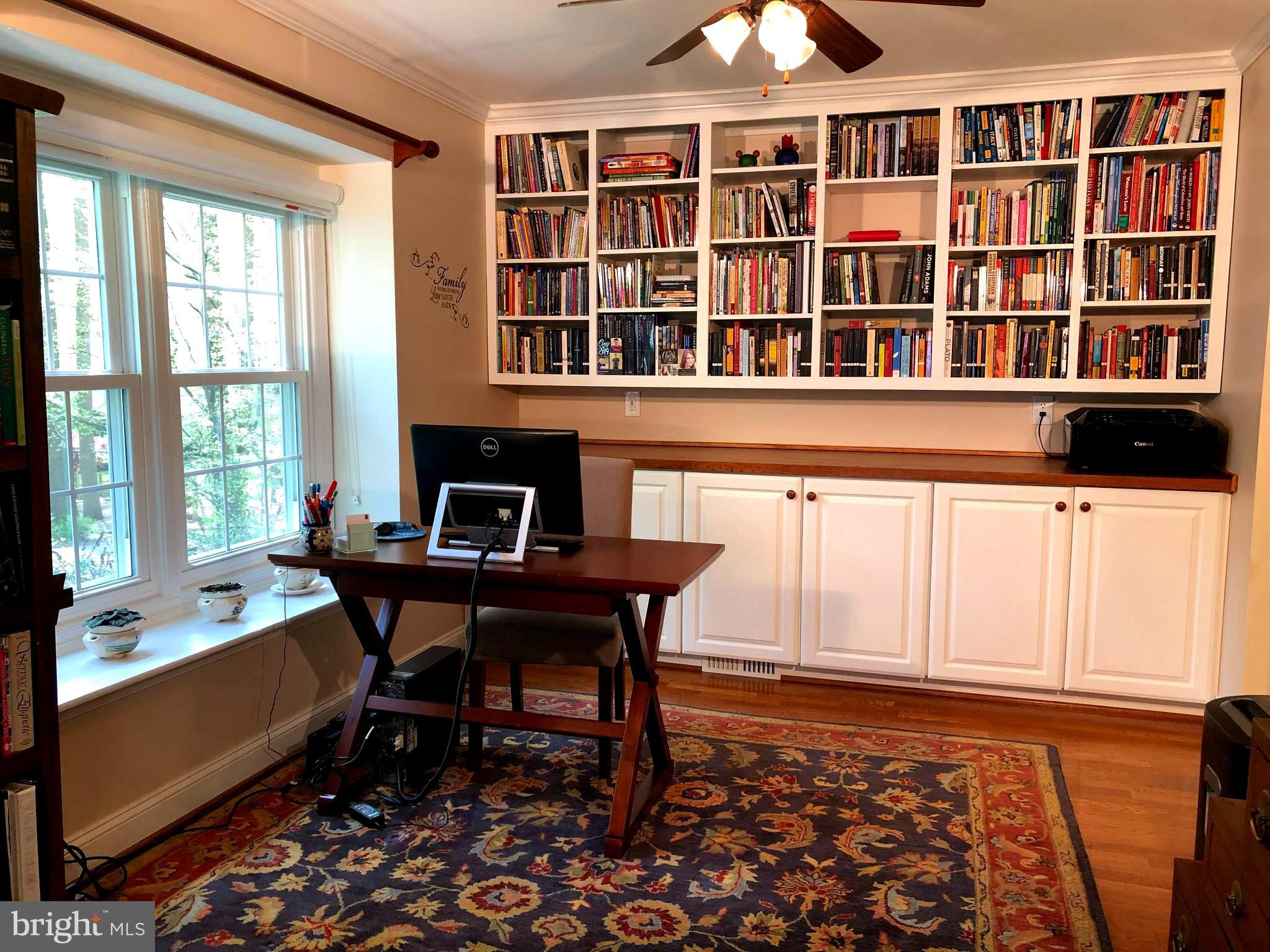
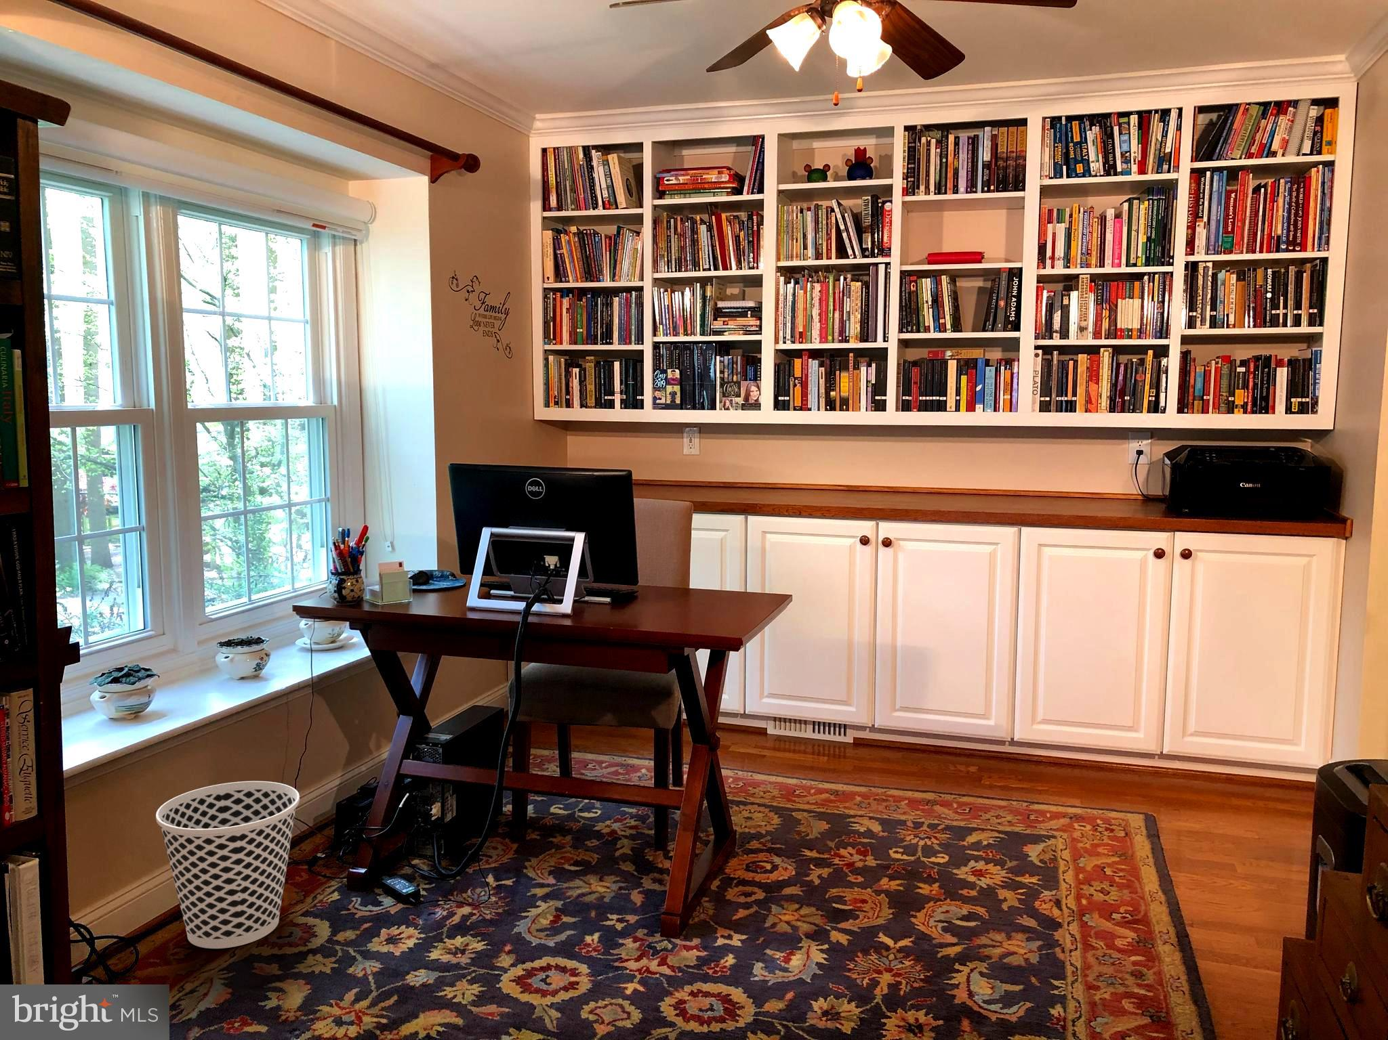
+ wastebasket (231, 865)
